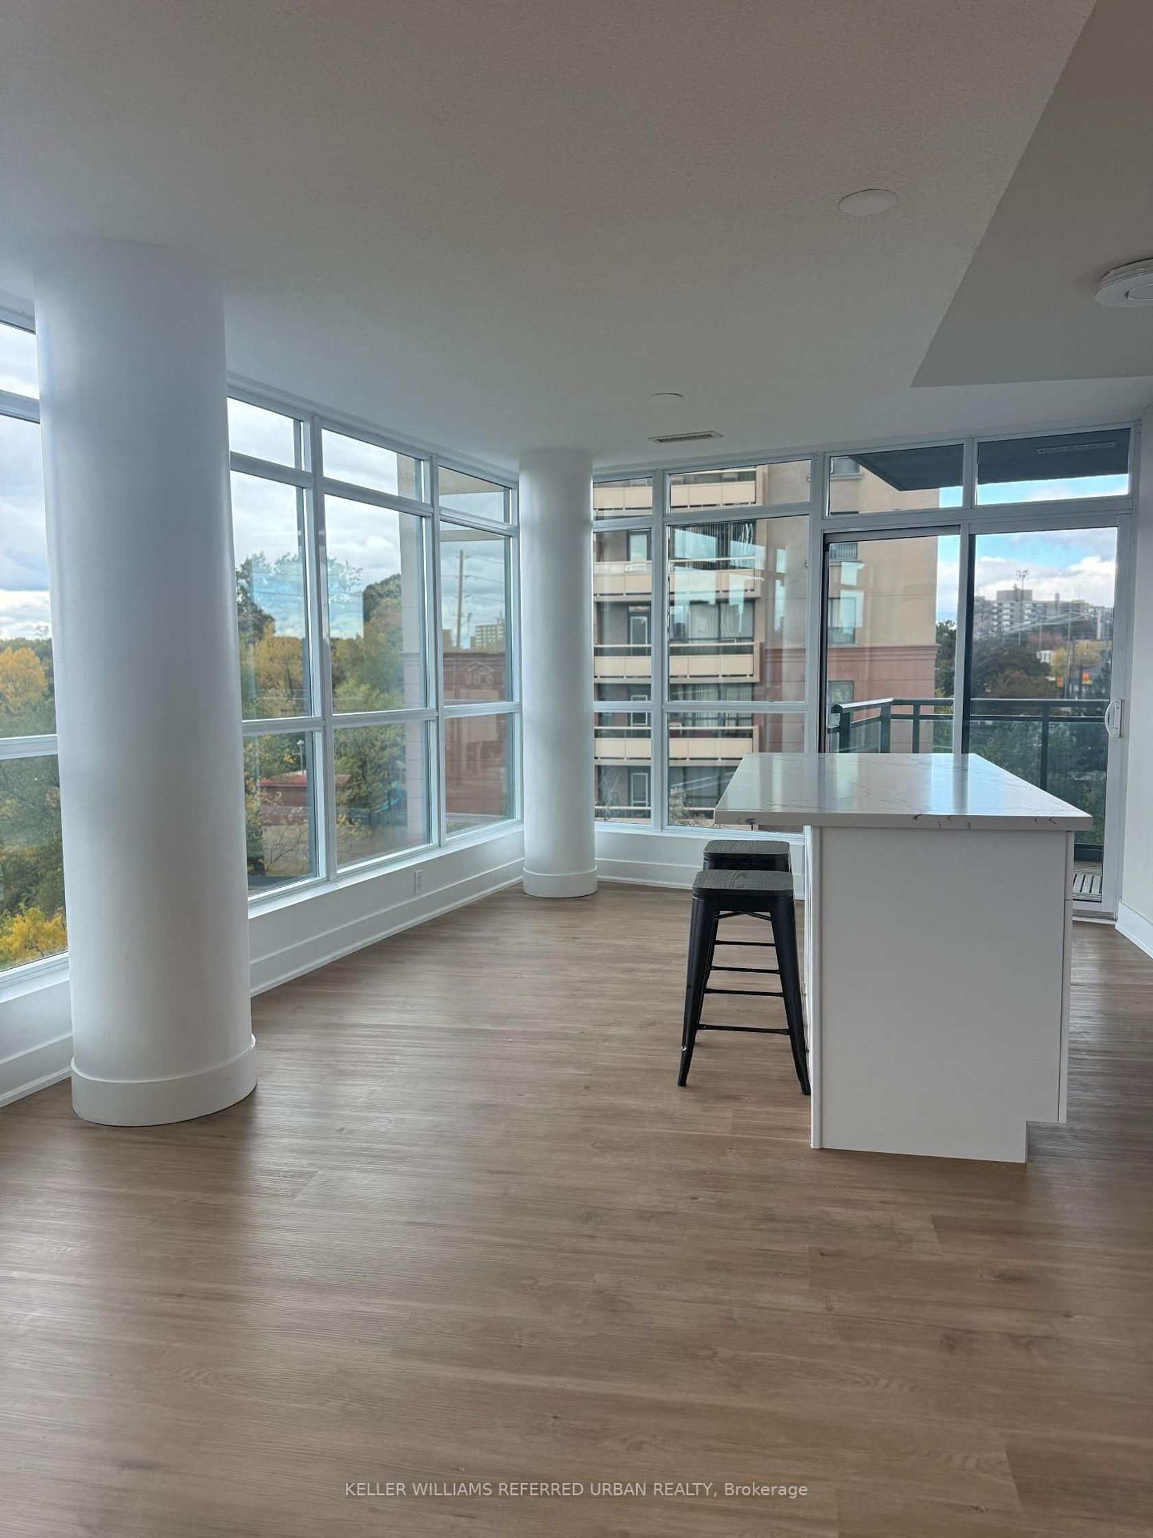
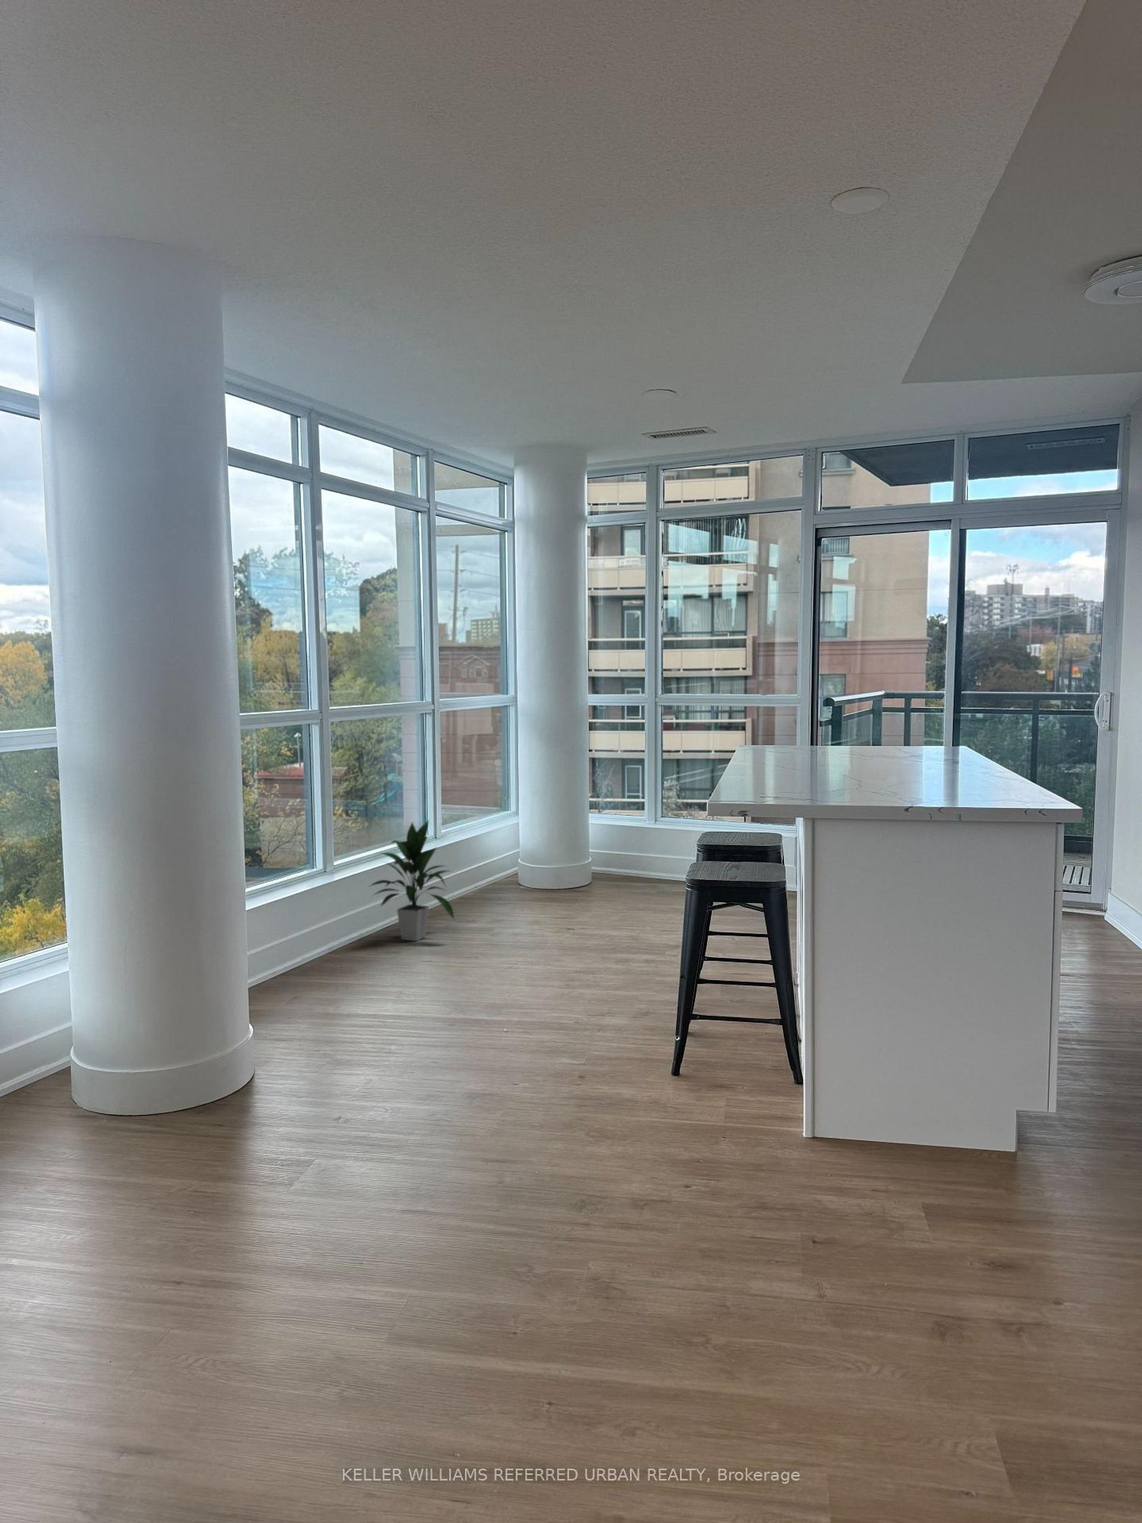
+ indoor plant (415, 881)
